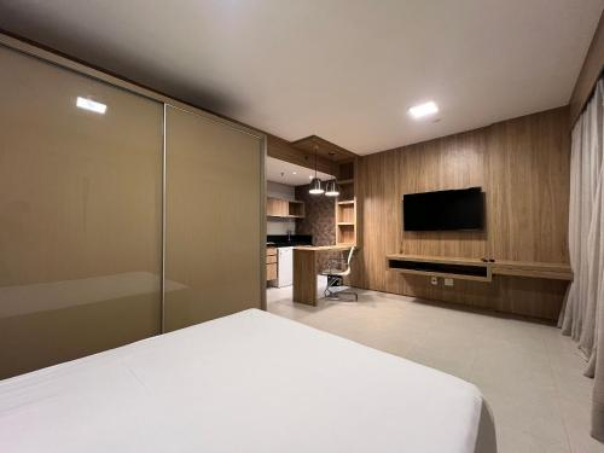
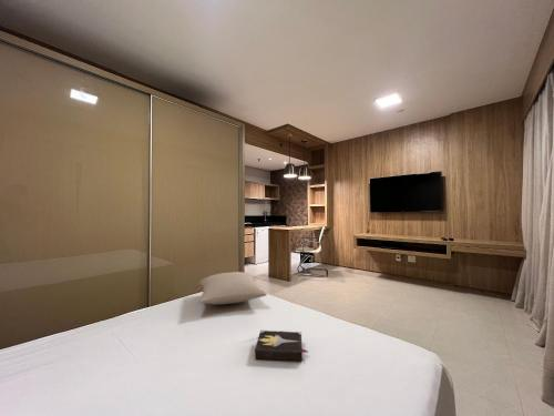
+ hardback book (279, 344)
+ pillow (230, 287)
